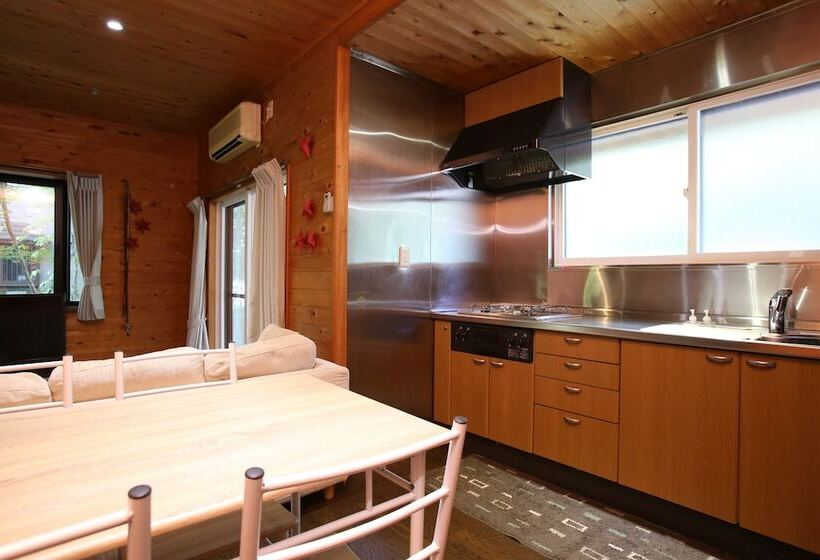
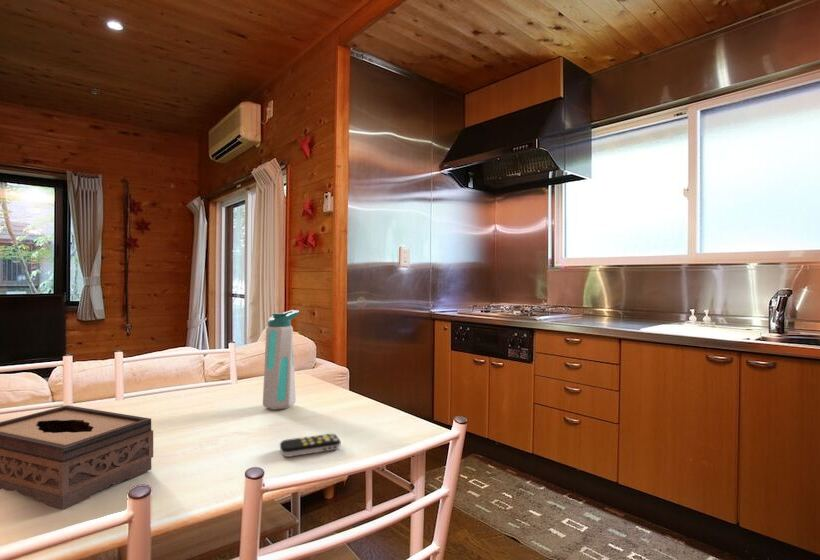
+ tissue box (65, 450)
+ water bottle (281, 358)
+ remote control (310, 444)
